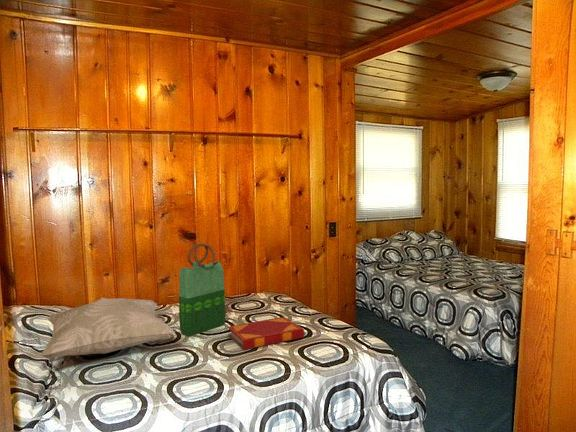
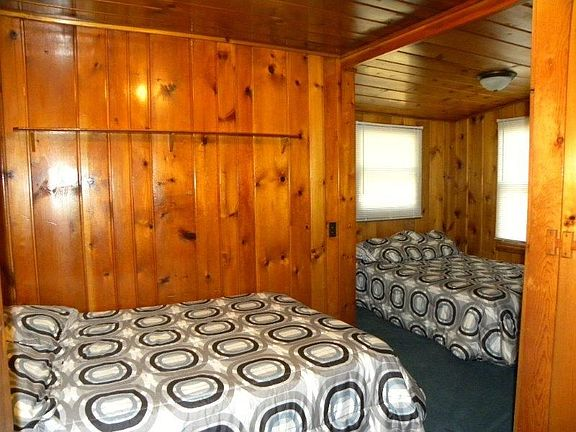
- hardback book (265, 332)
- tote bag (202, 286)
- decorative pillow (108, 324)
